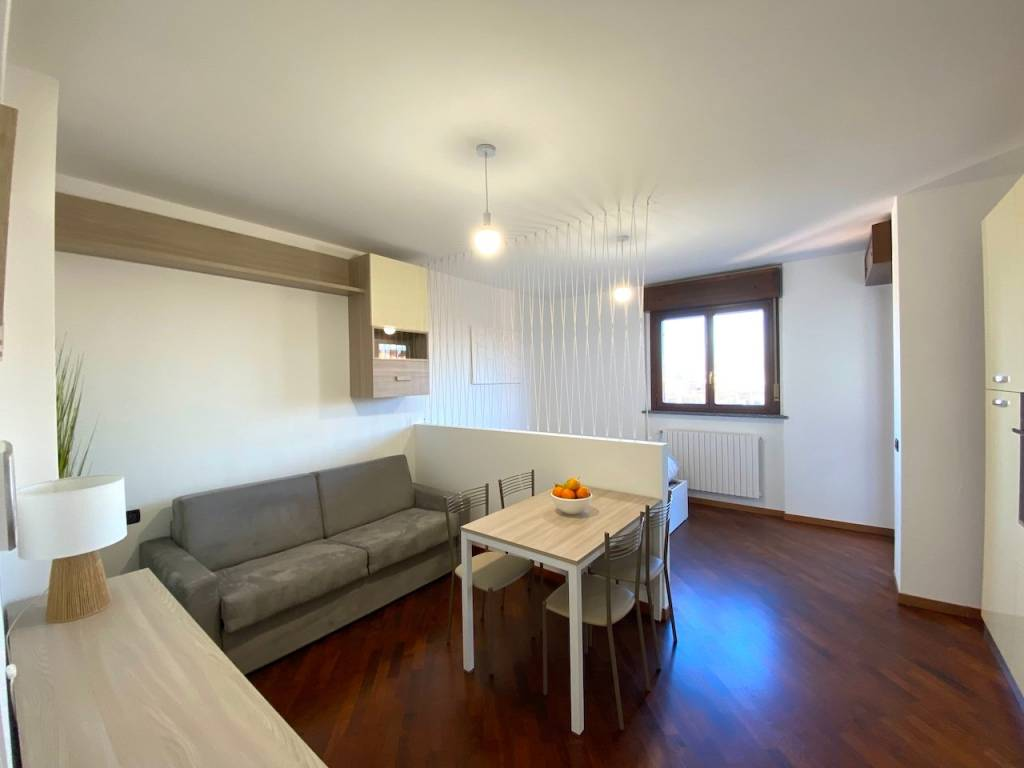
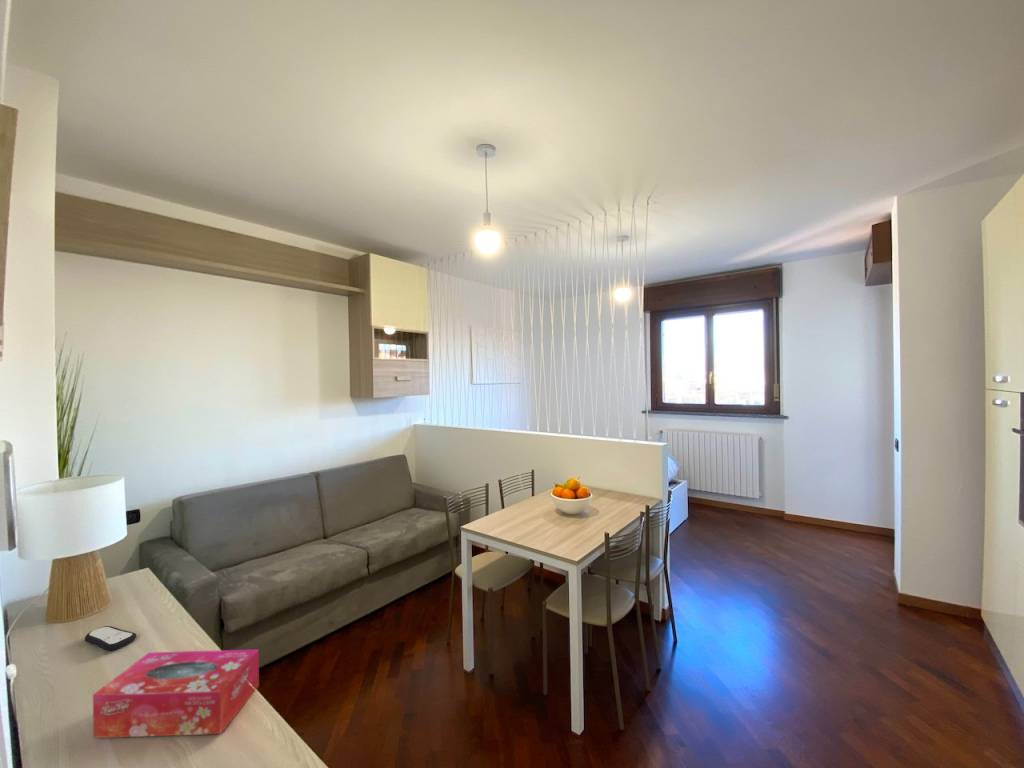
+ remote control (109, 637)
+ tissue box (182, 690)
